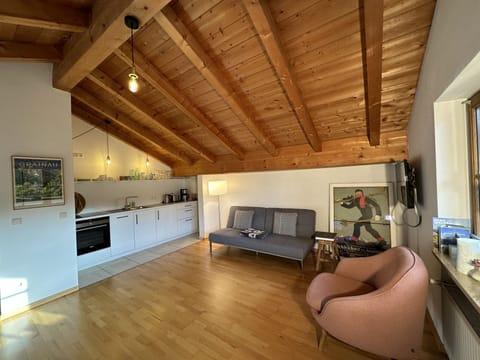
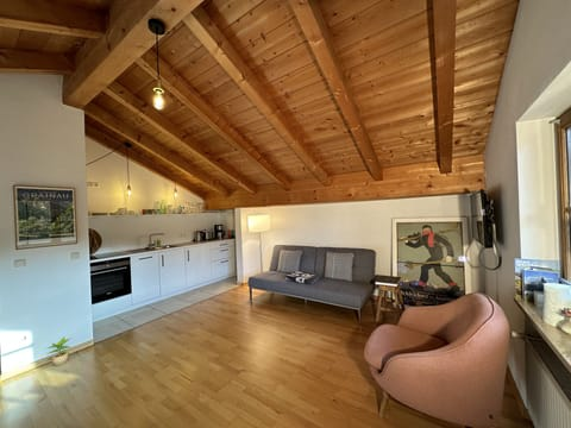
+ potted plant (58, 351)
